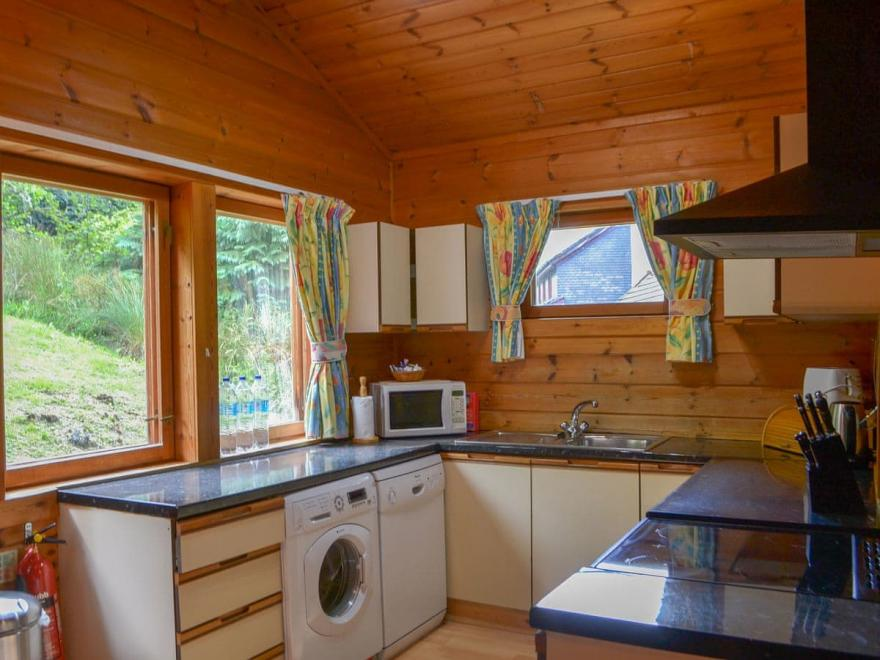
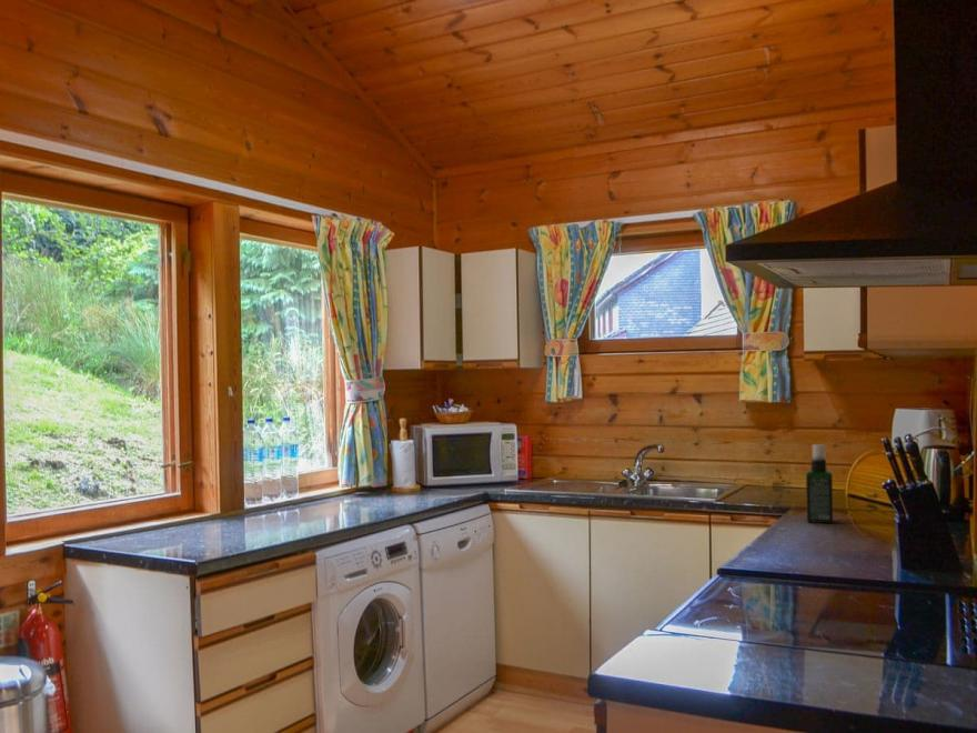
+ spray bottle (818, 482)
